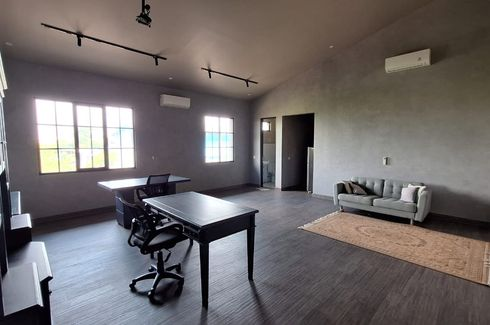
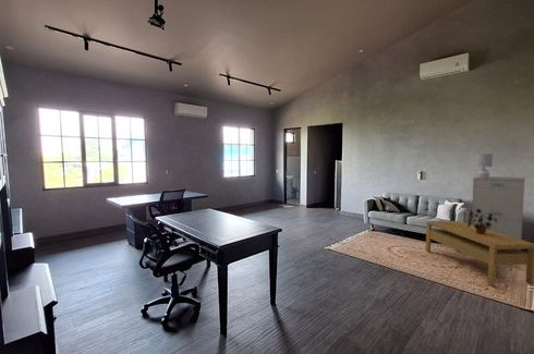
+ filing cabinet (497, 212)
+ coffee table (472, 248)
+ lamp (483, 166)
+ potted plant (482, 221)
